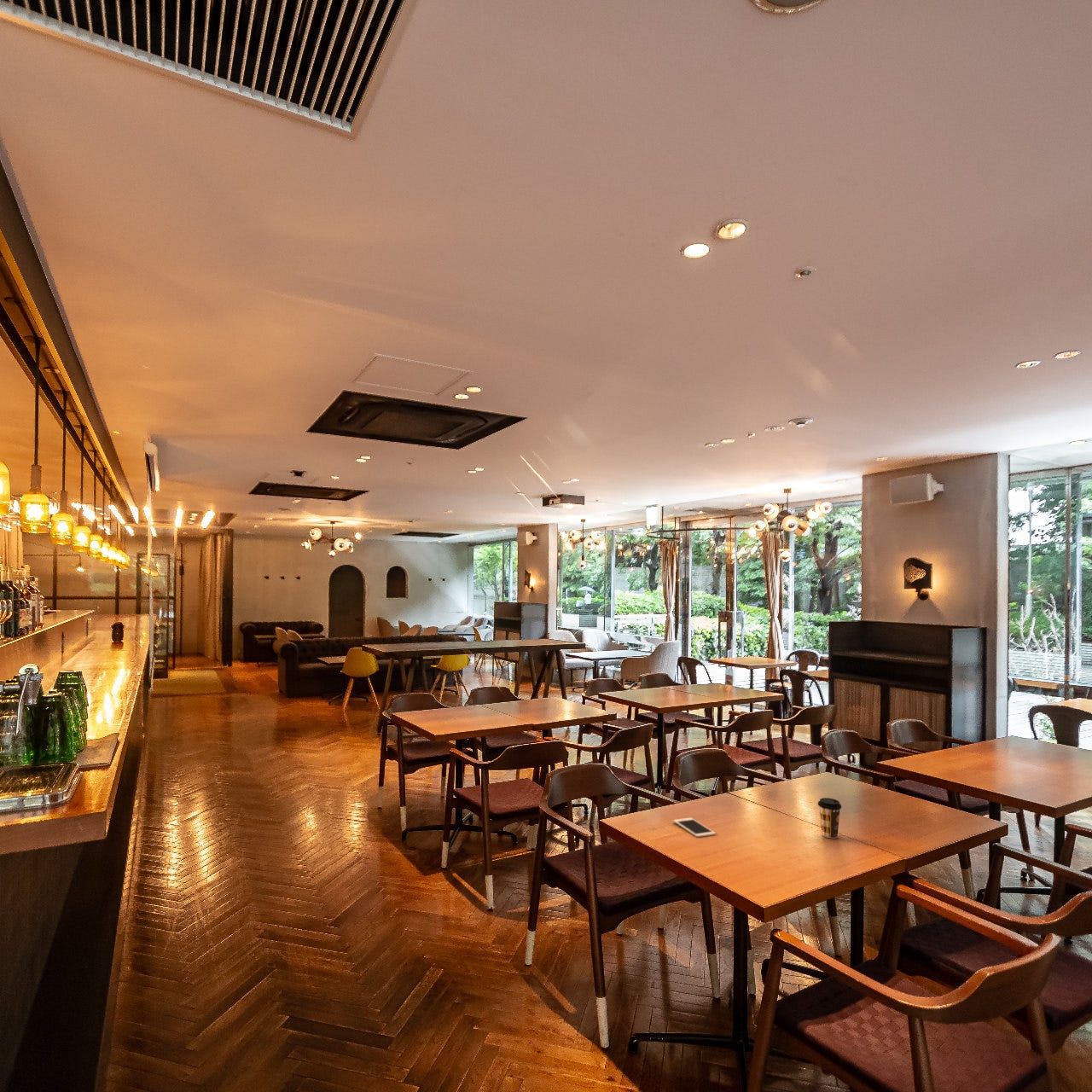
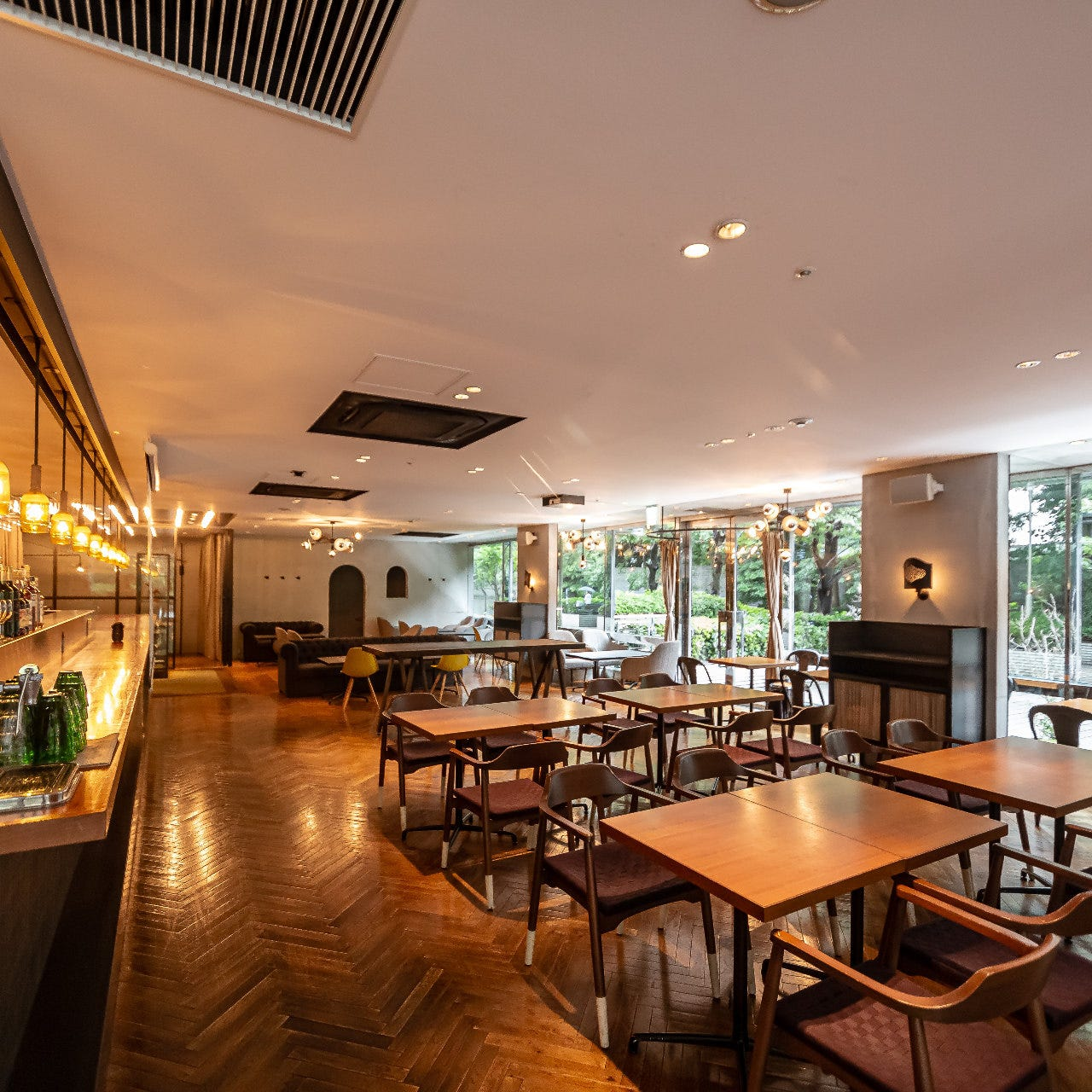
- coffee cup (829, 817)
- cell phone (694, 827)
